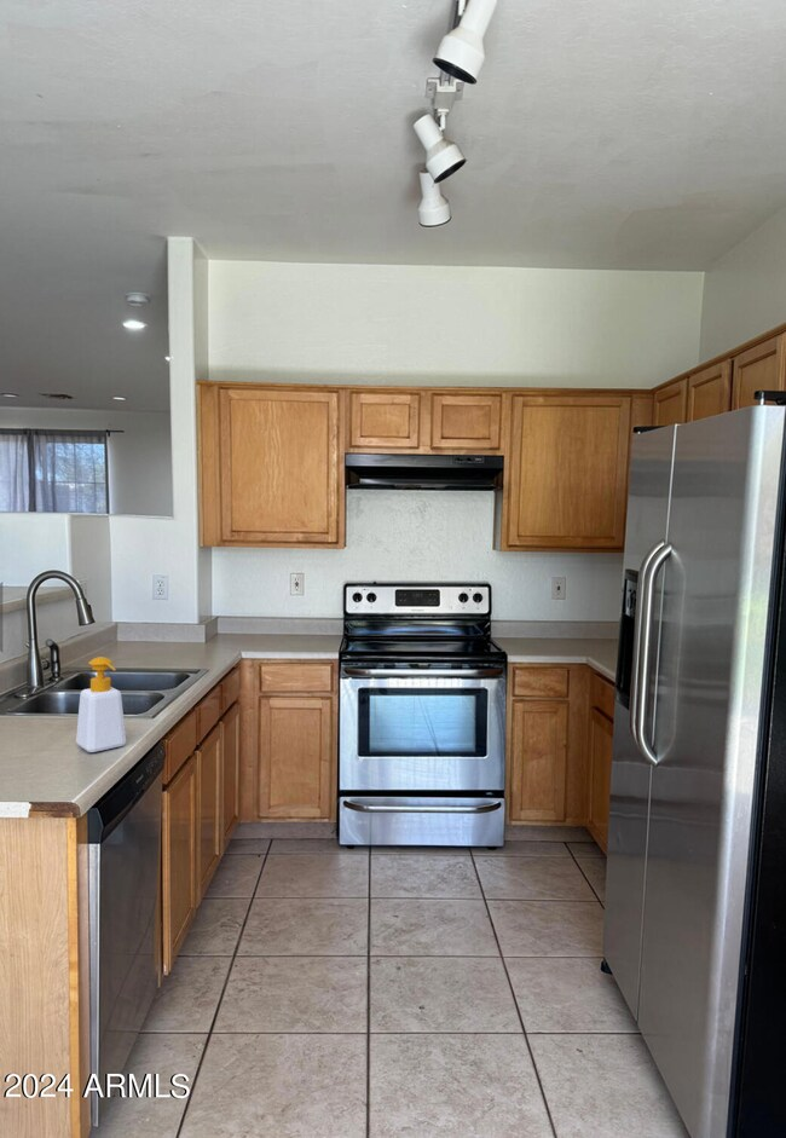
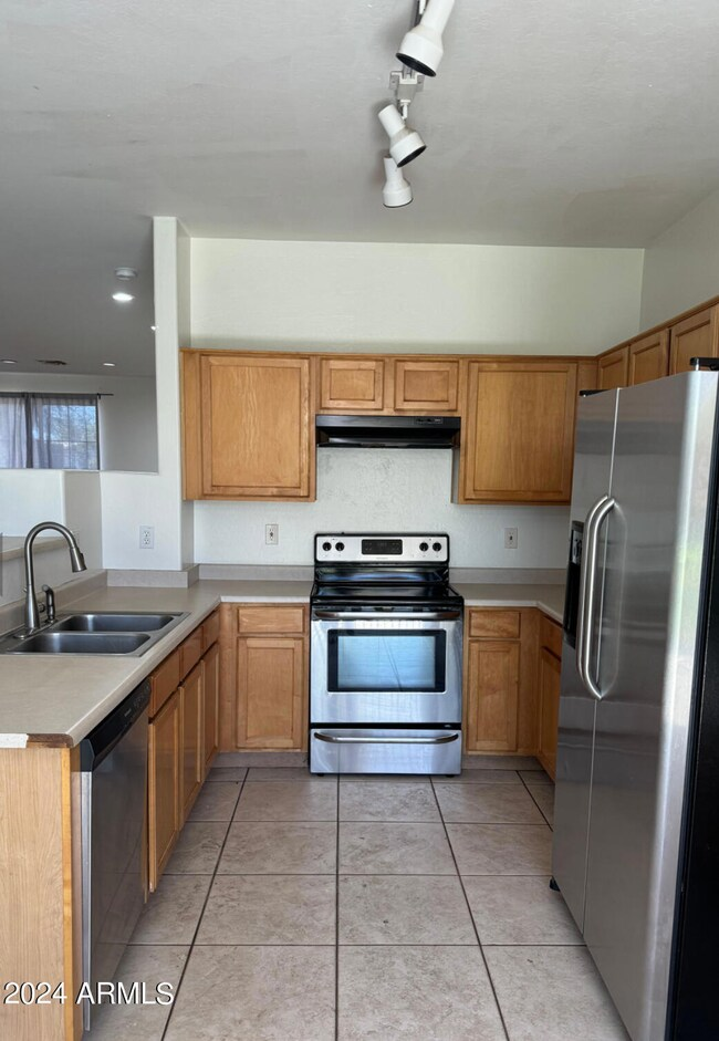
- soap bottle (104, 703)
